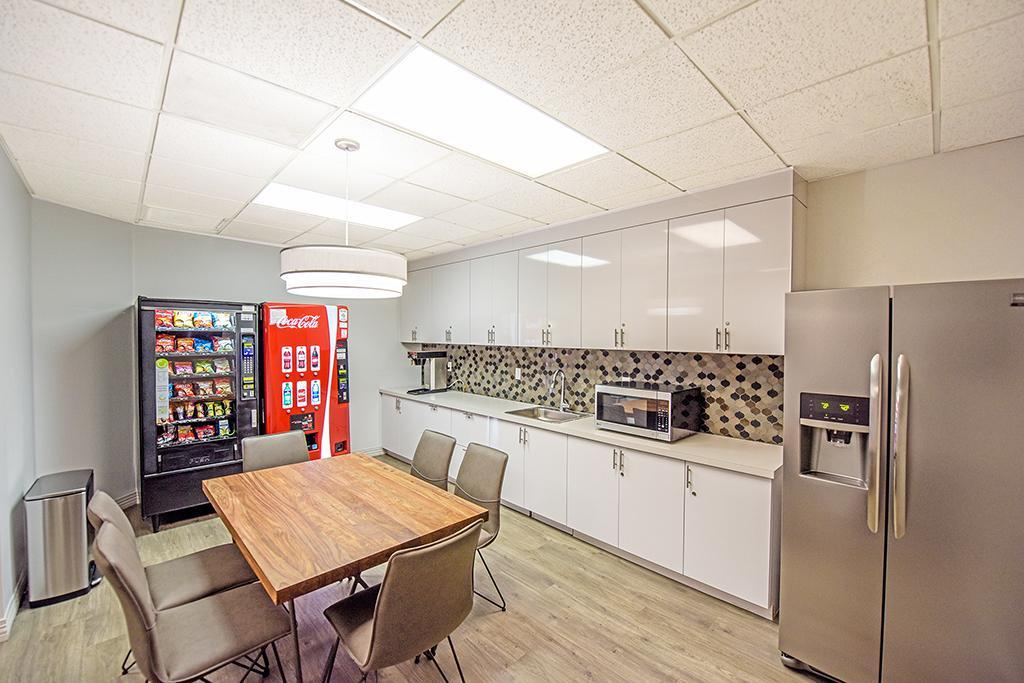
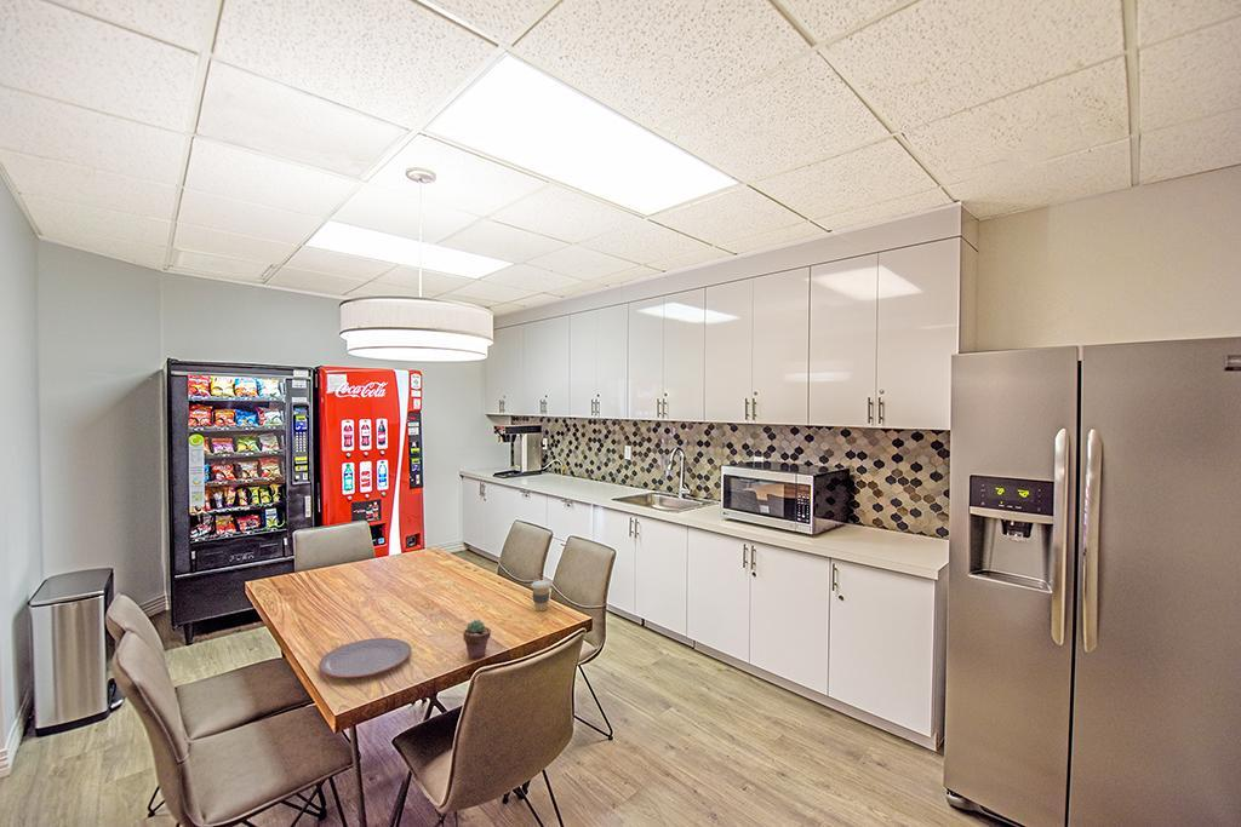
+ potted succulent (476, 637)
+ plate (366, 659)
+ coffee cup (541, 596)
